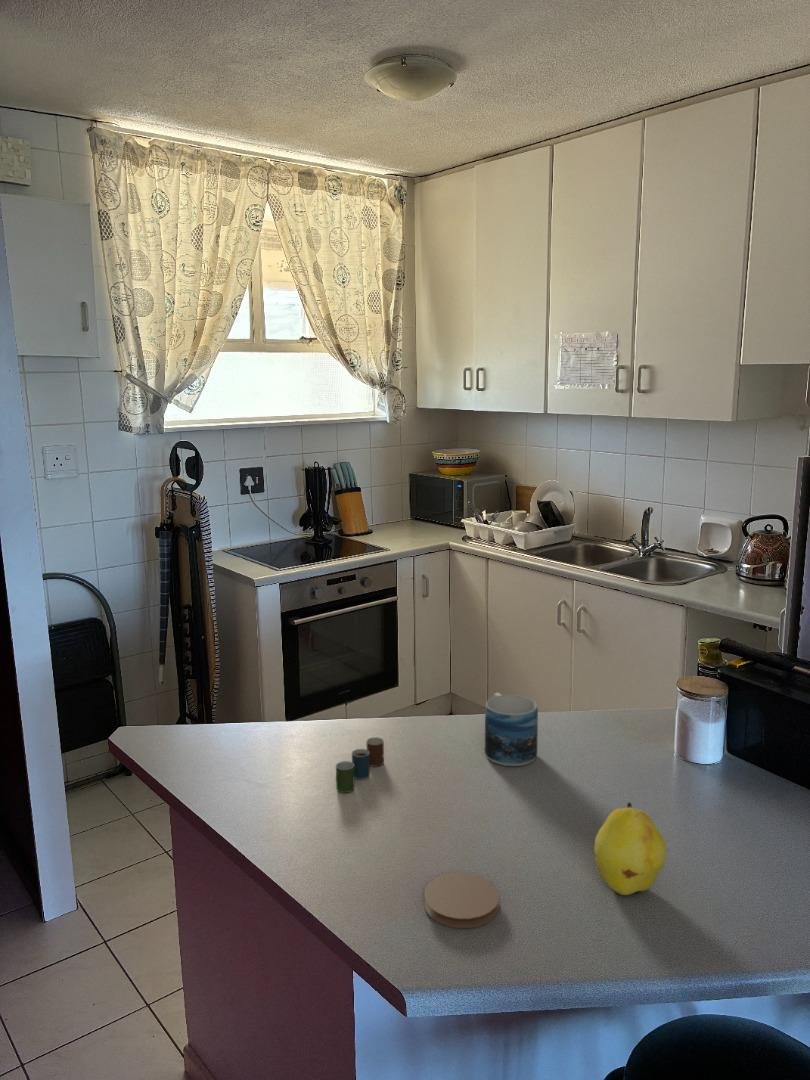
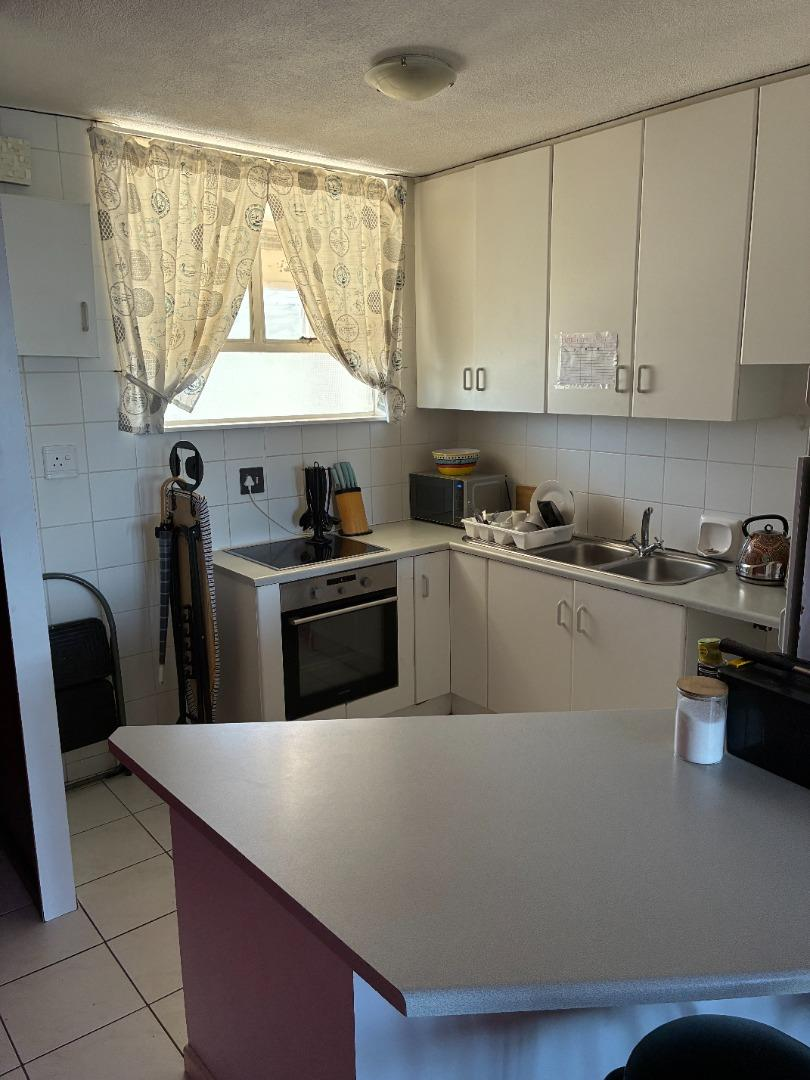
- coaster (461, 899)
- mug (506, 724)
- fruit (629, 847)
- cup (359, 757)
